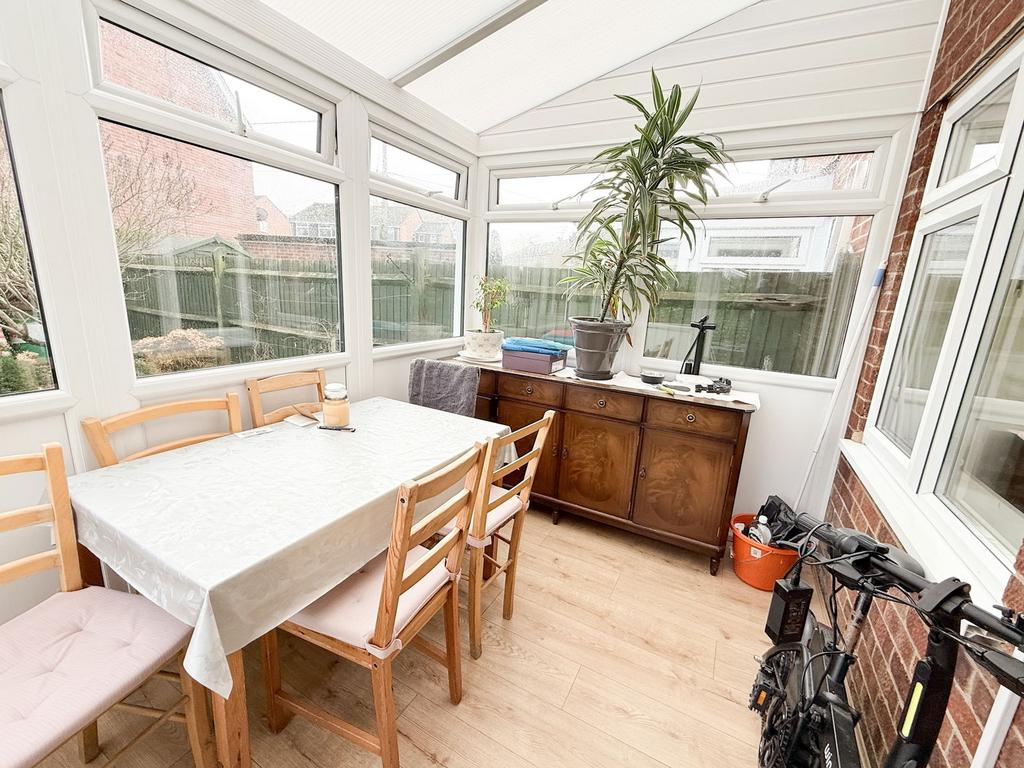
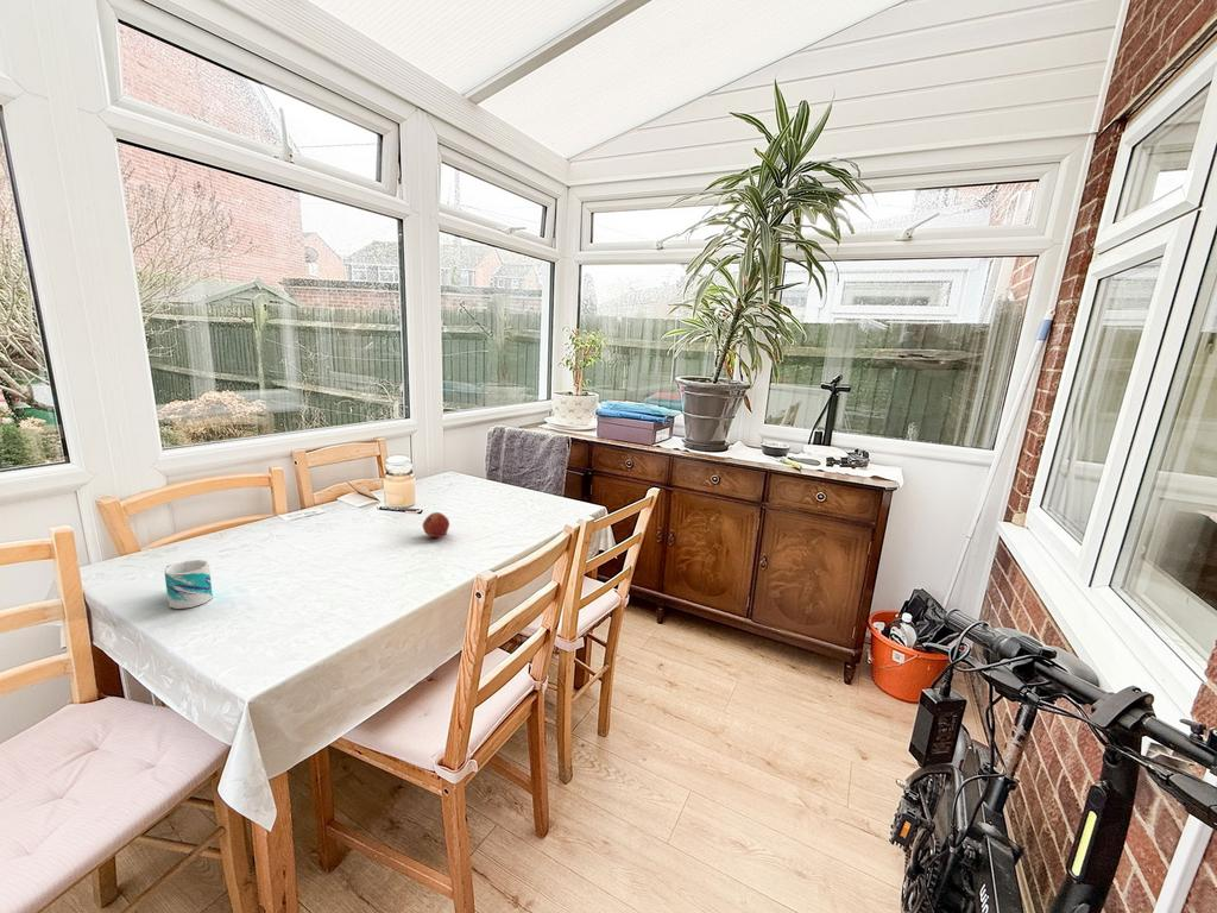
+ fruit (436, 524)
+ mug (184, 580)
